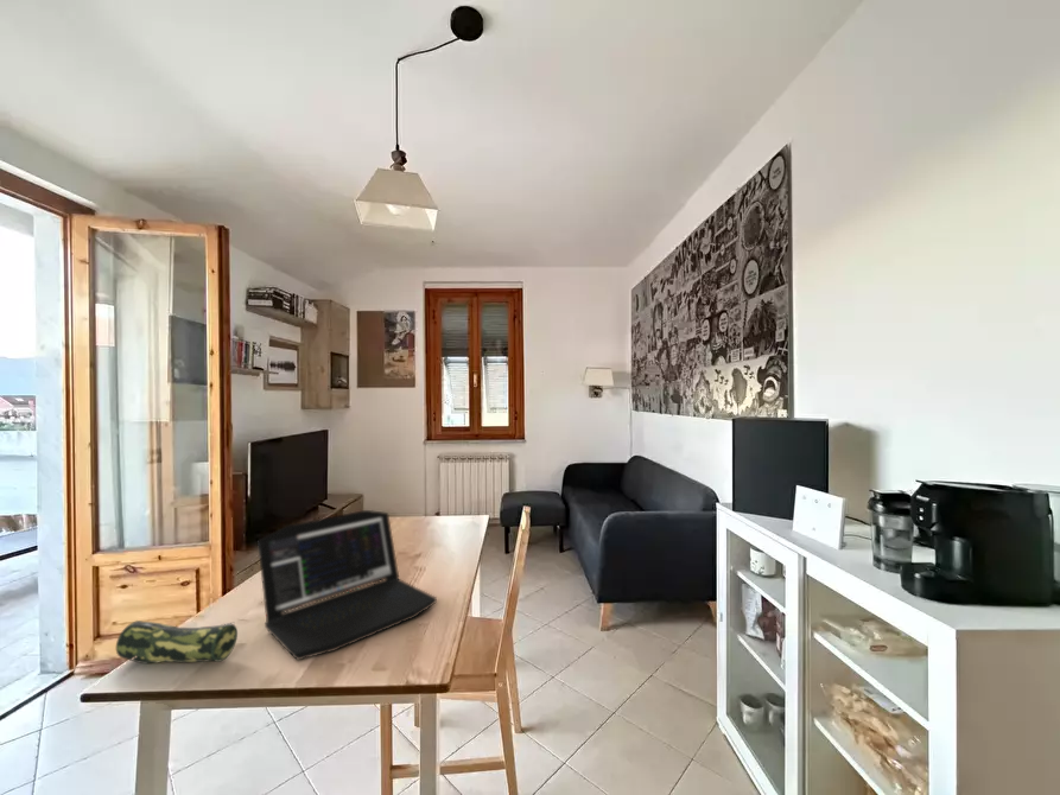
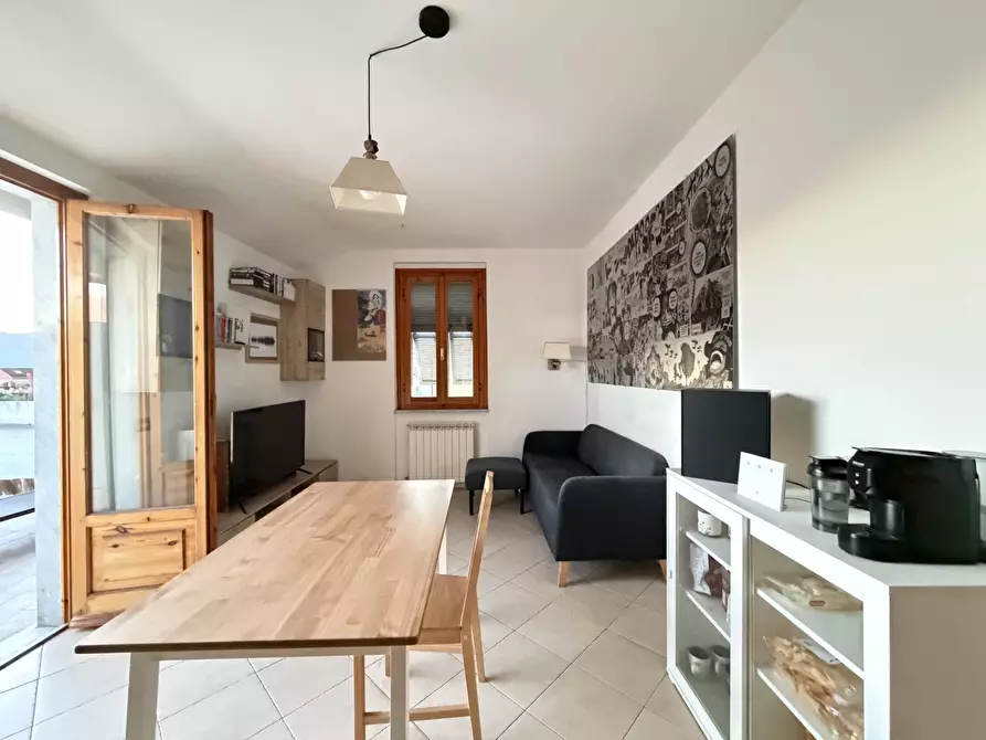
- laptop (351, 571)
- pencil case (180, 642)
